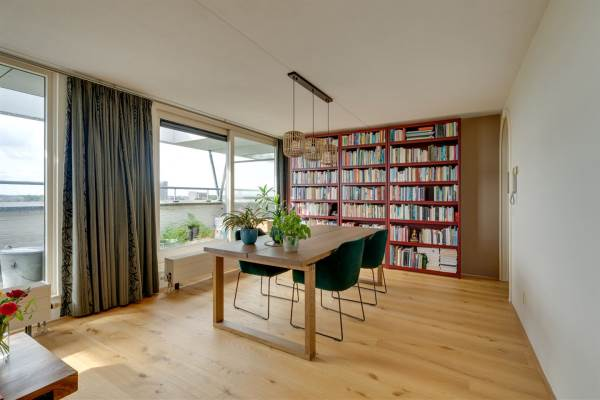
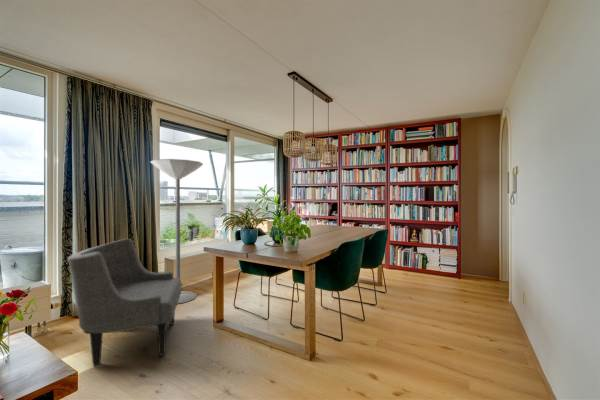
+ floor lamp (177, 230)
+ armchair (129, 293)
